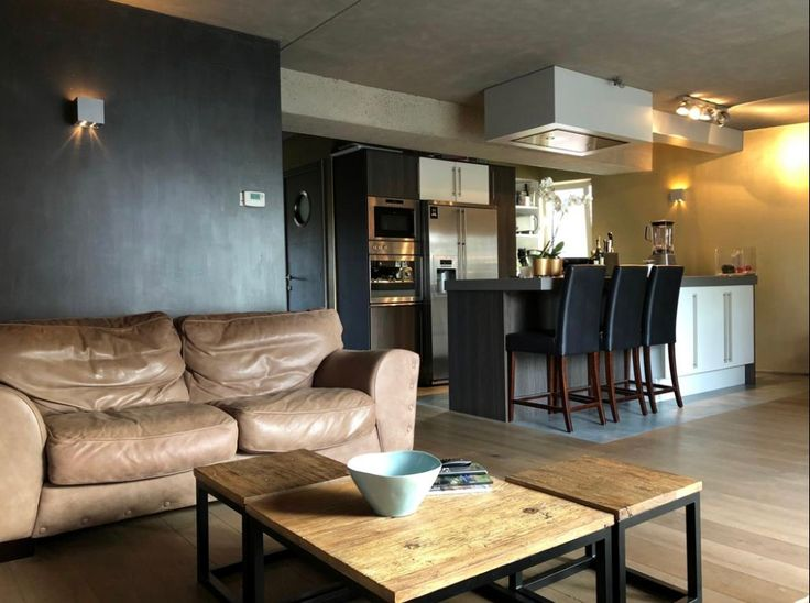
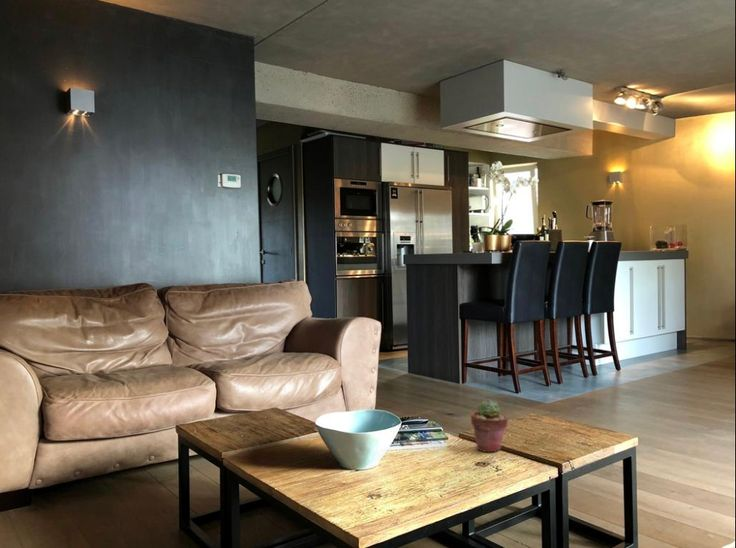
+ potted succulent (489, 424)
